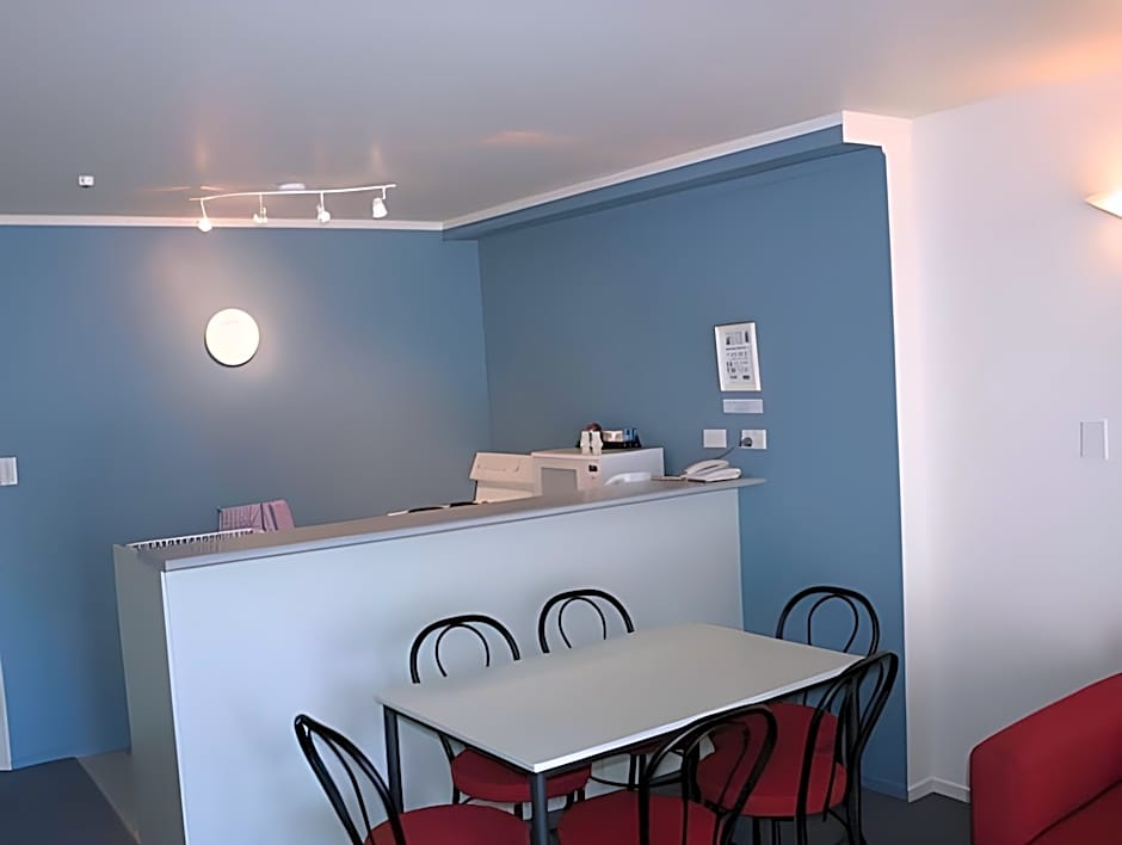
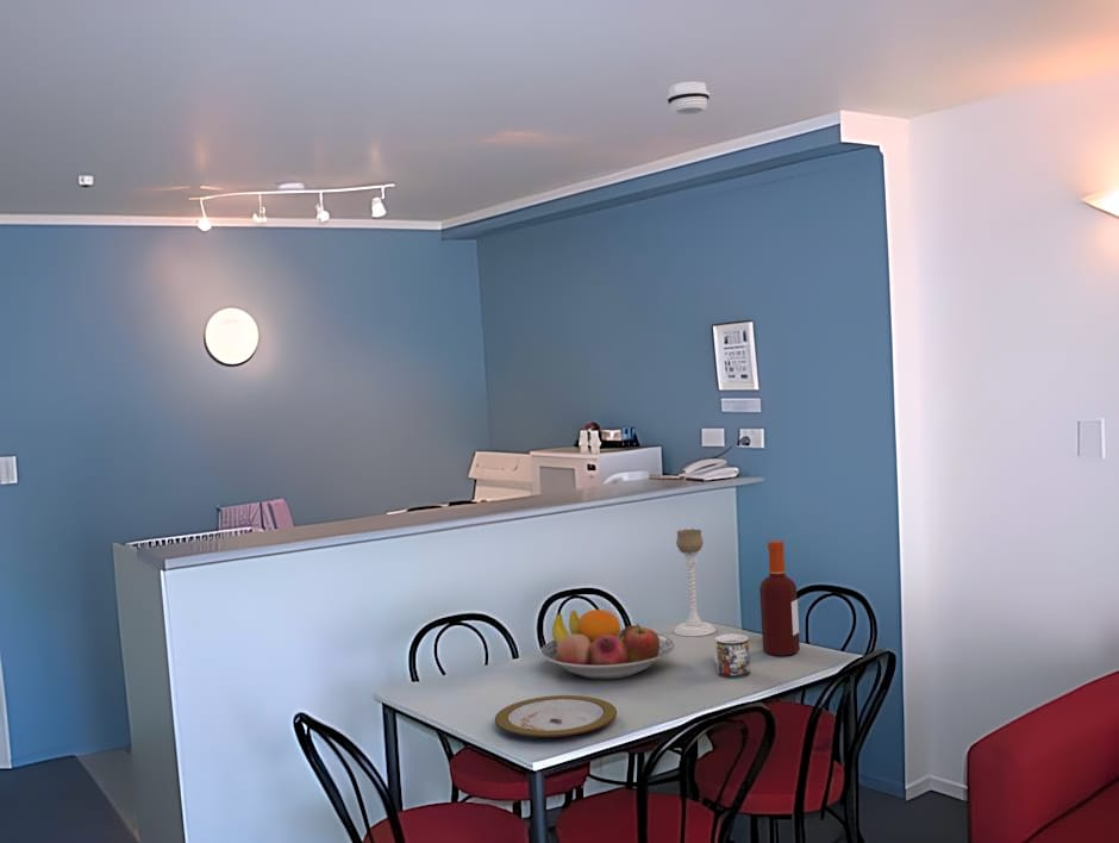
+ mug (727, 654)
+ fruit bowl (607, 641)
+ candle holder (692, 581)
+ smoke detector (688, 98)
+ bottle (779, 597)
+ plate (556, 718)
